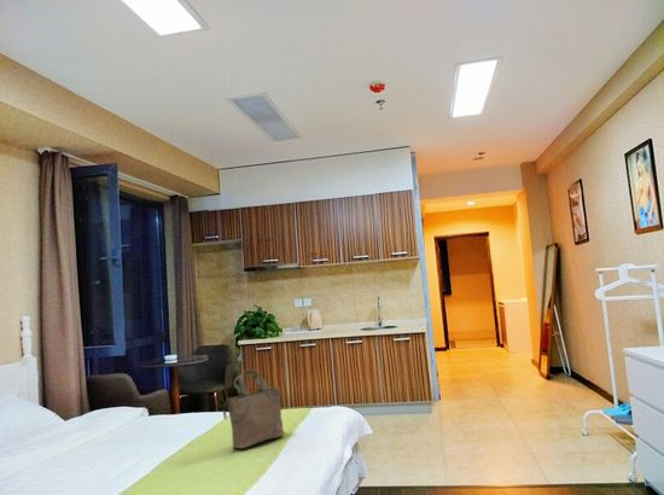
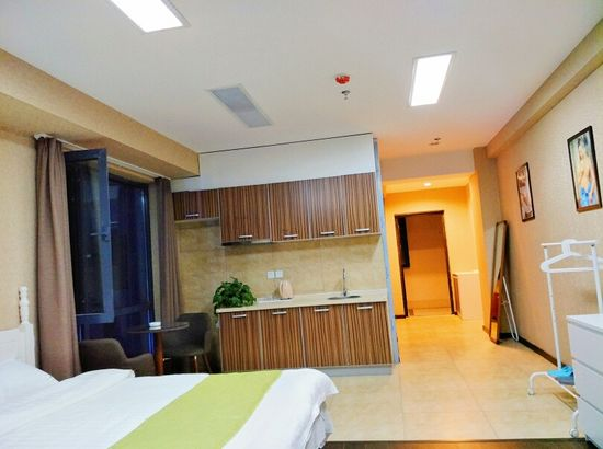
- tote bag (251, 406)
